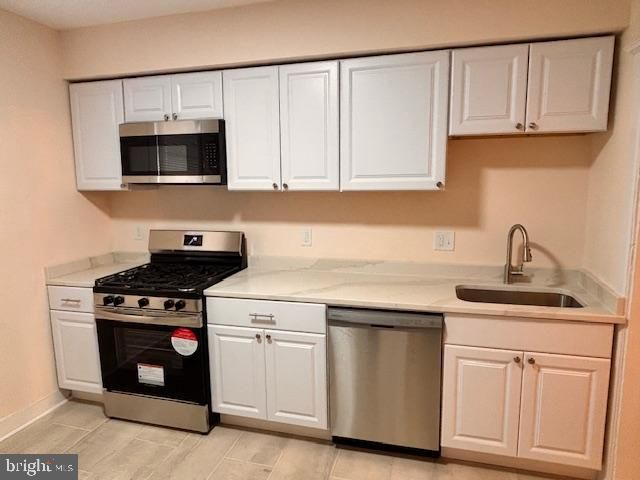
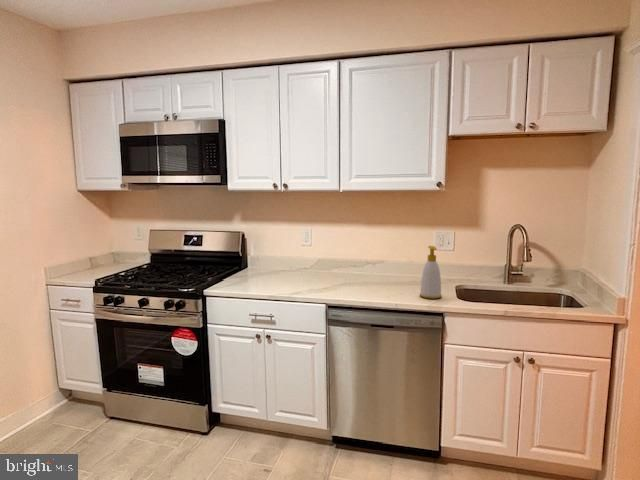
+ soap bottle (431, 271)
